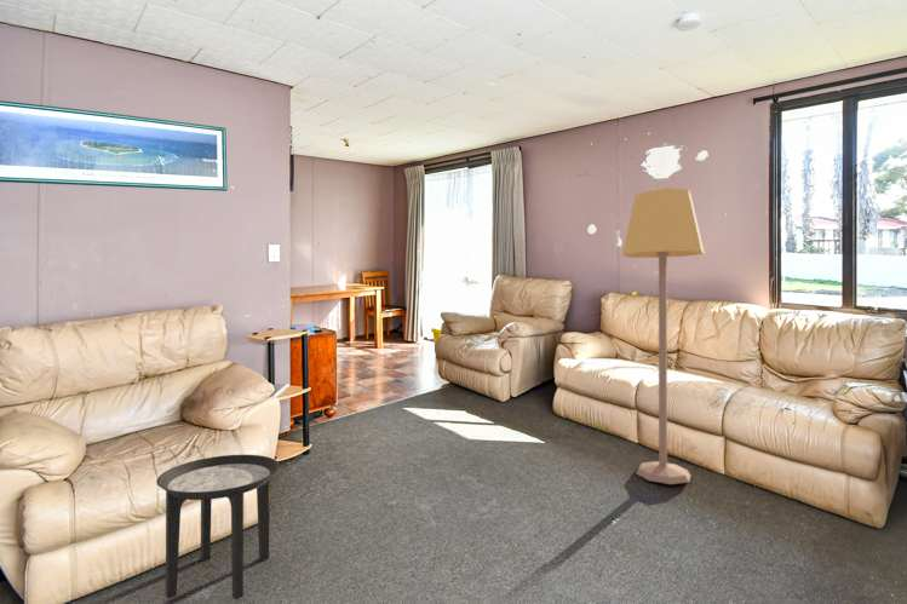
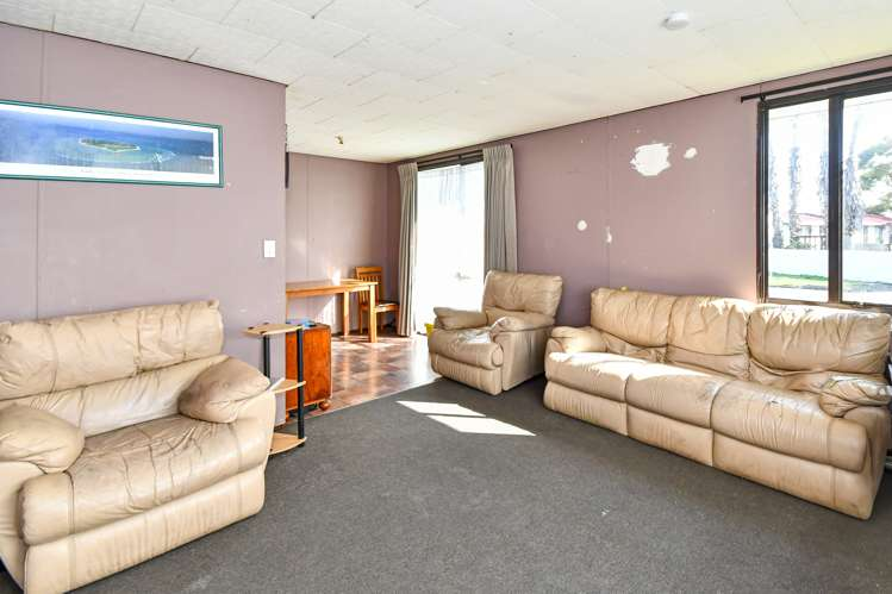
- side table (231, 524)
- lamp (662, 334)
